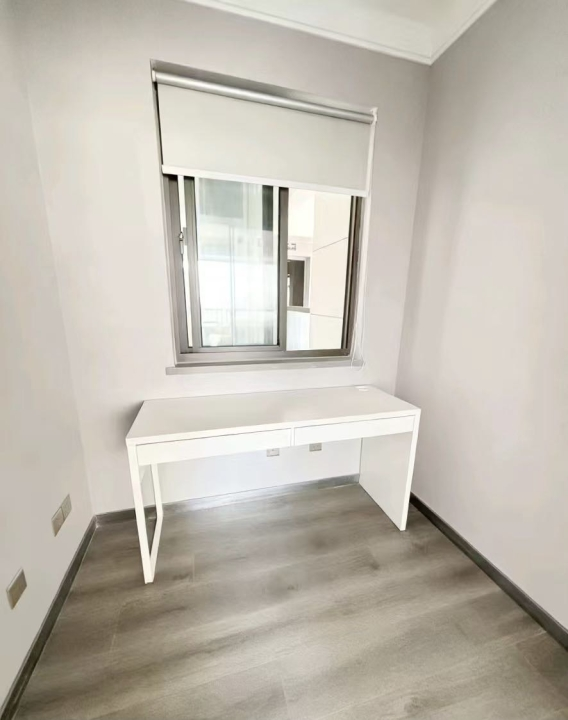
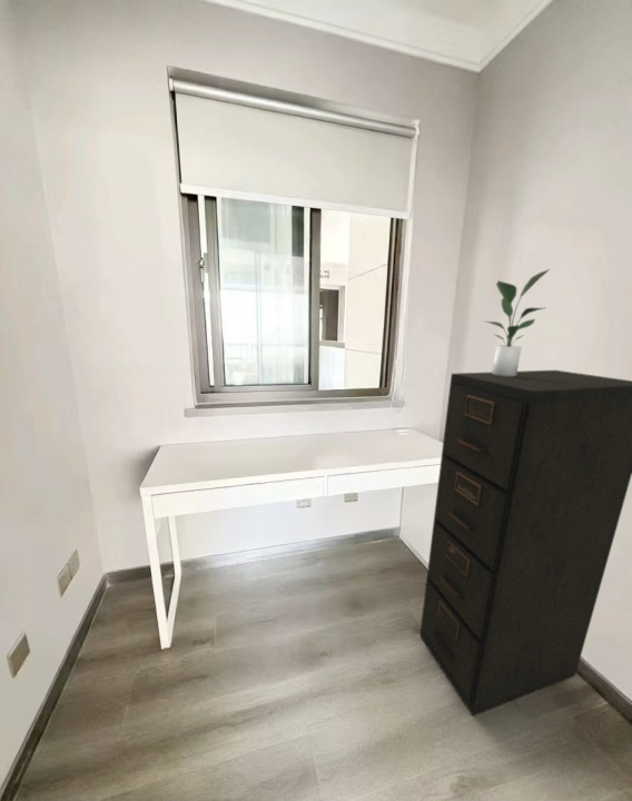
+ potted plant (510, 324)
+ filing cabinet (512, 533)
